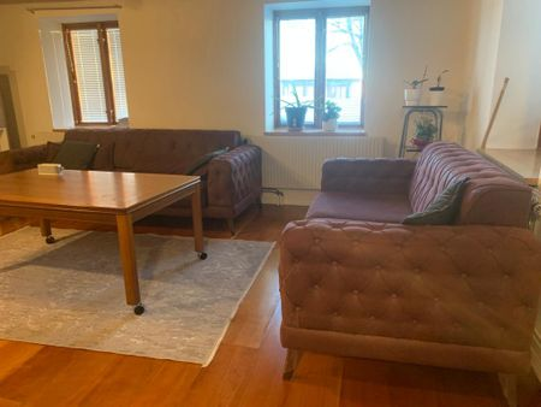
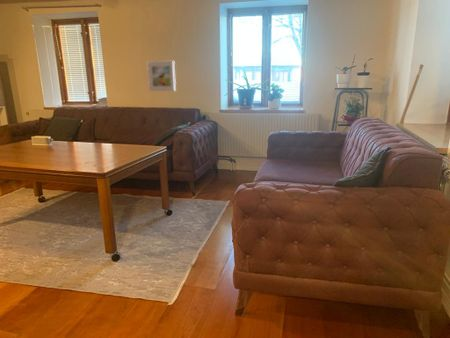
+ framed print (161, 76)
